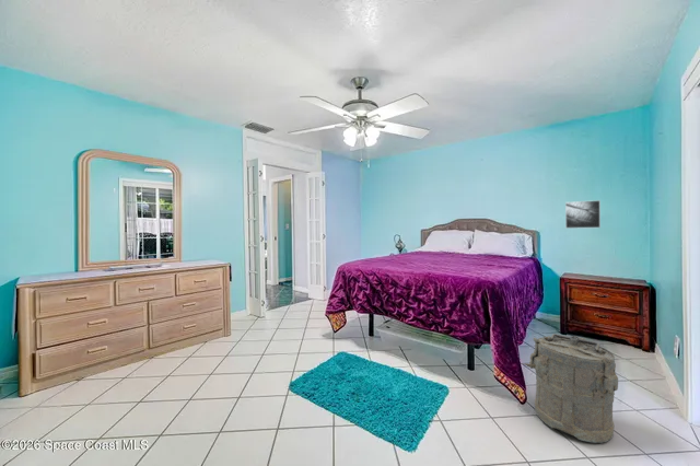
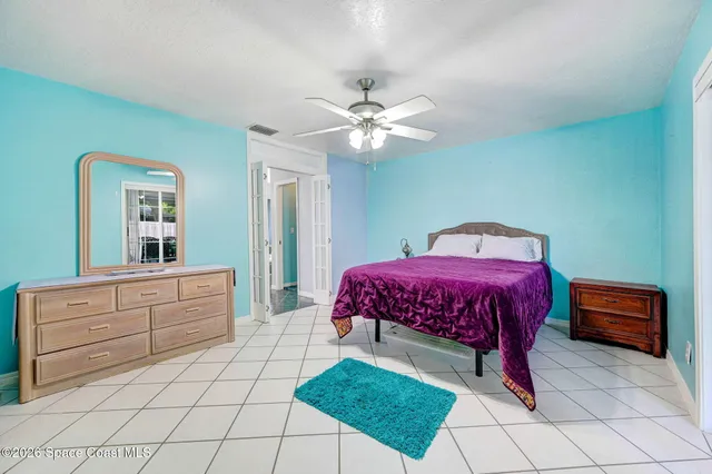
- laundry hamper (574, 382)
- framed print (582, 214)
